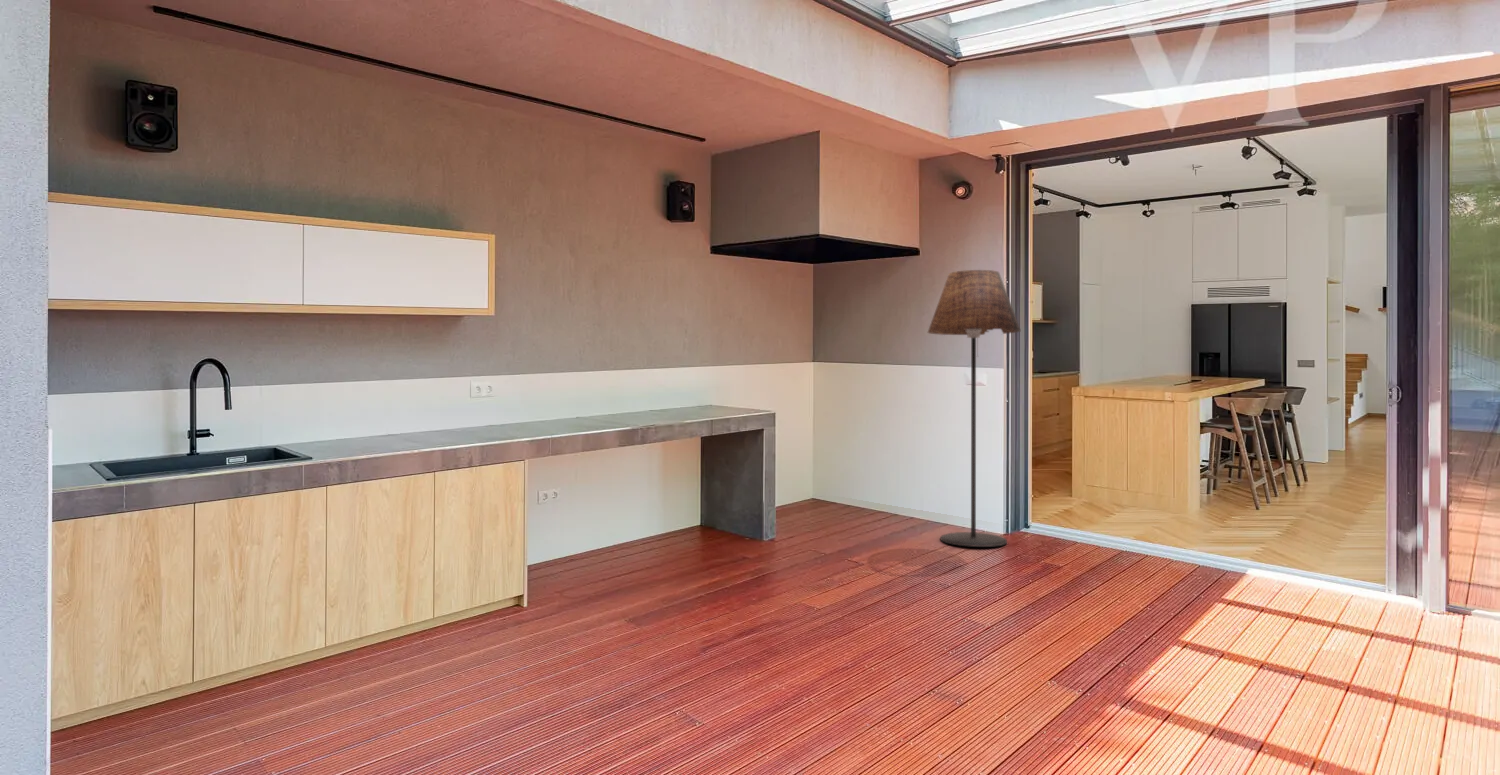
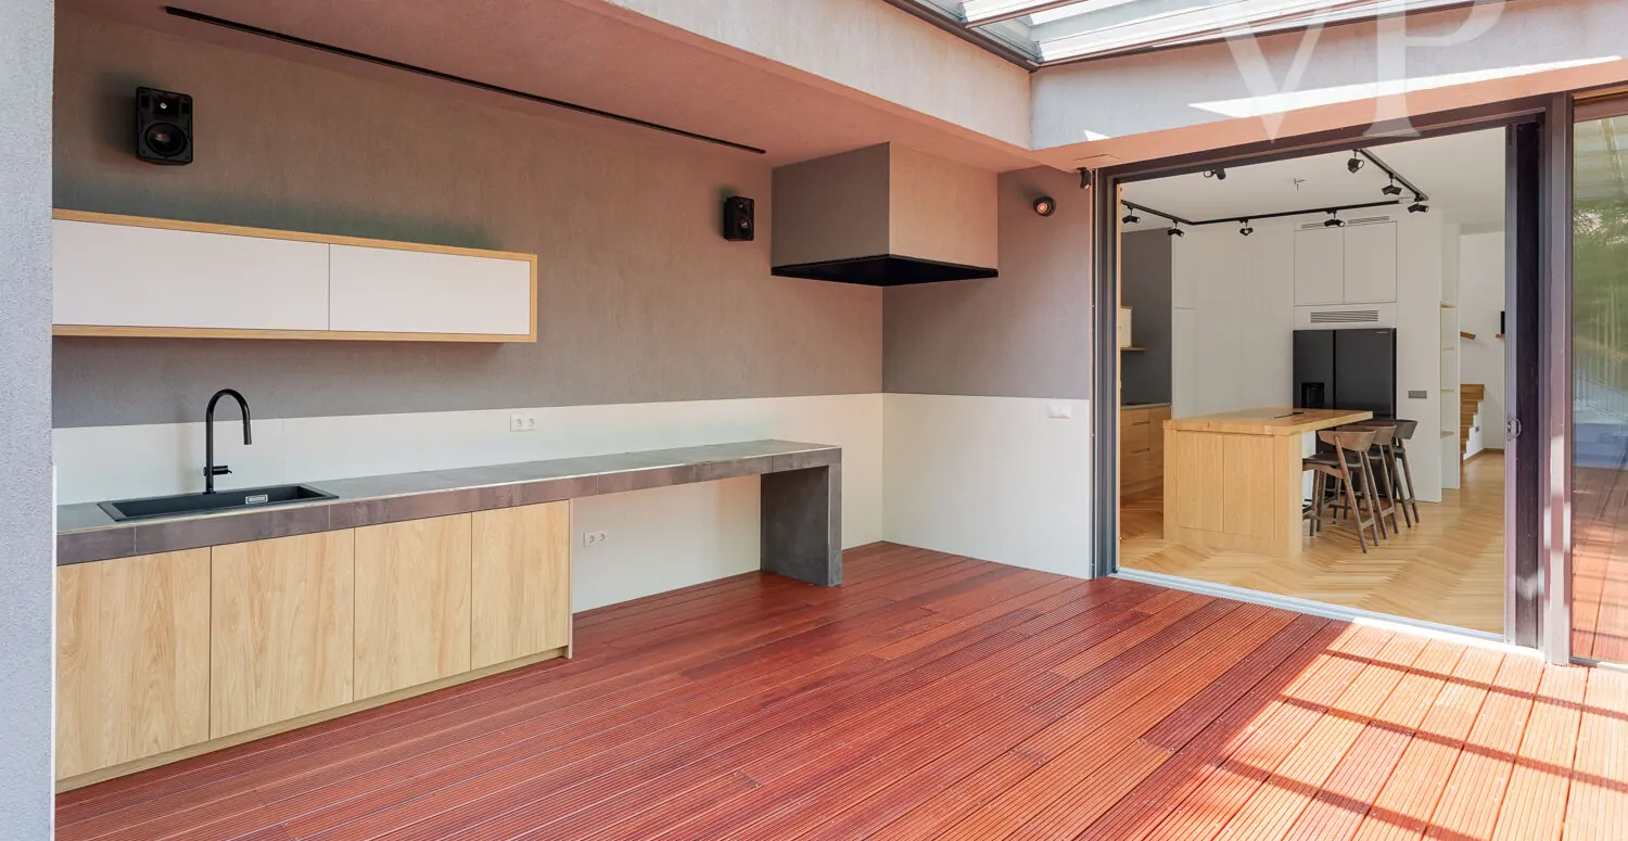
- floor lamp (973, 407)
